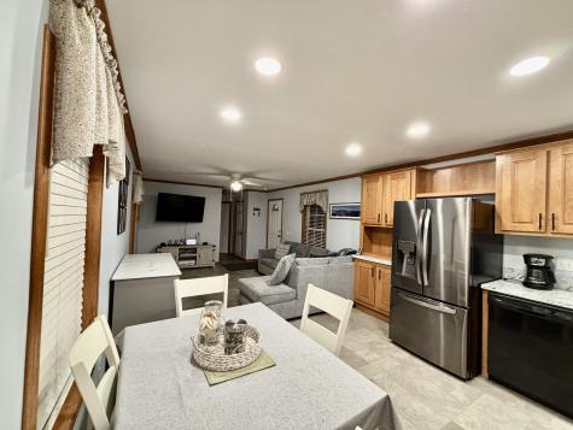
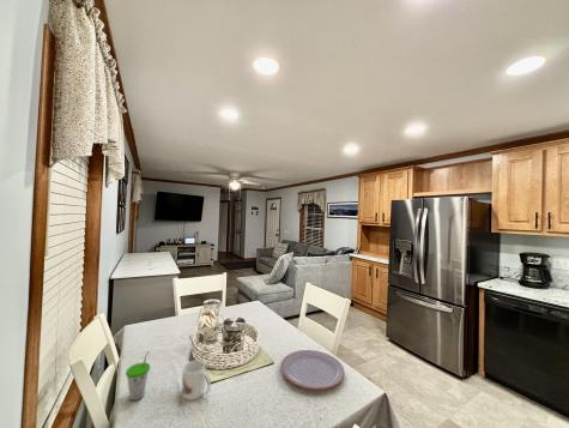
+ plate (311, 369)
+ mug (196, 380)
+ cup (138, 375)
